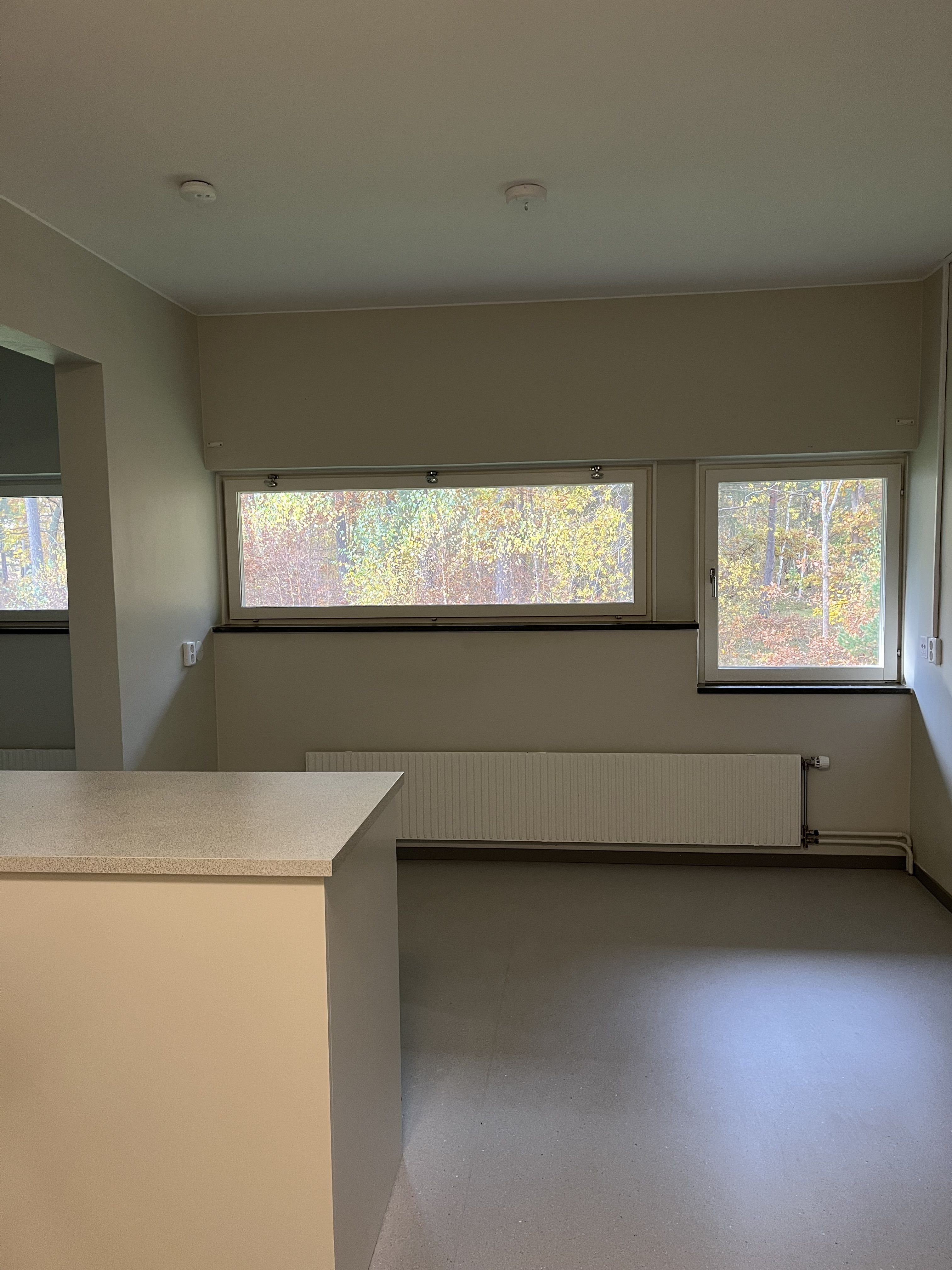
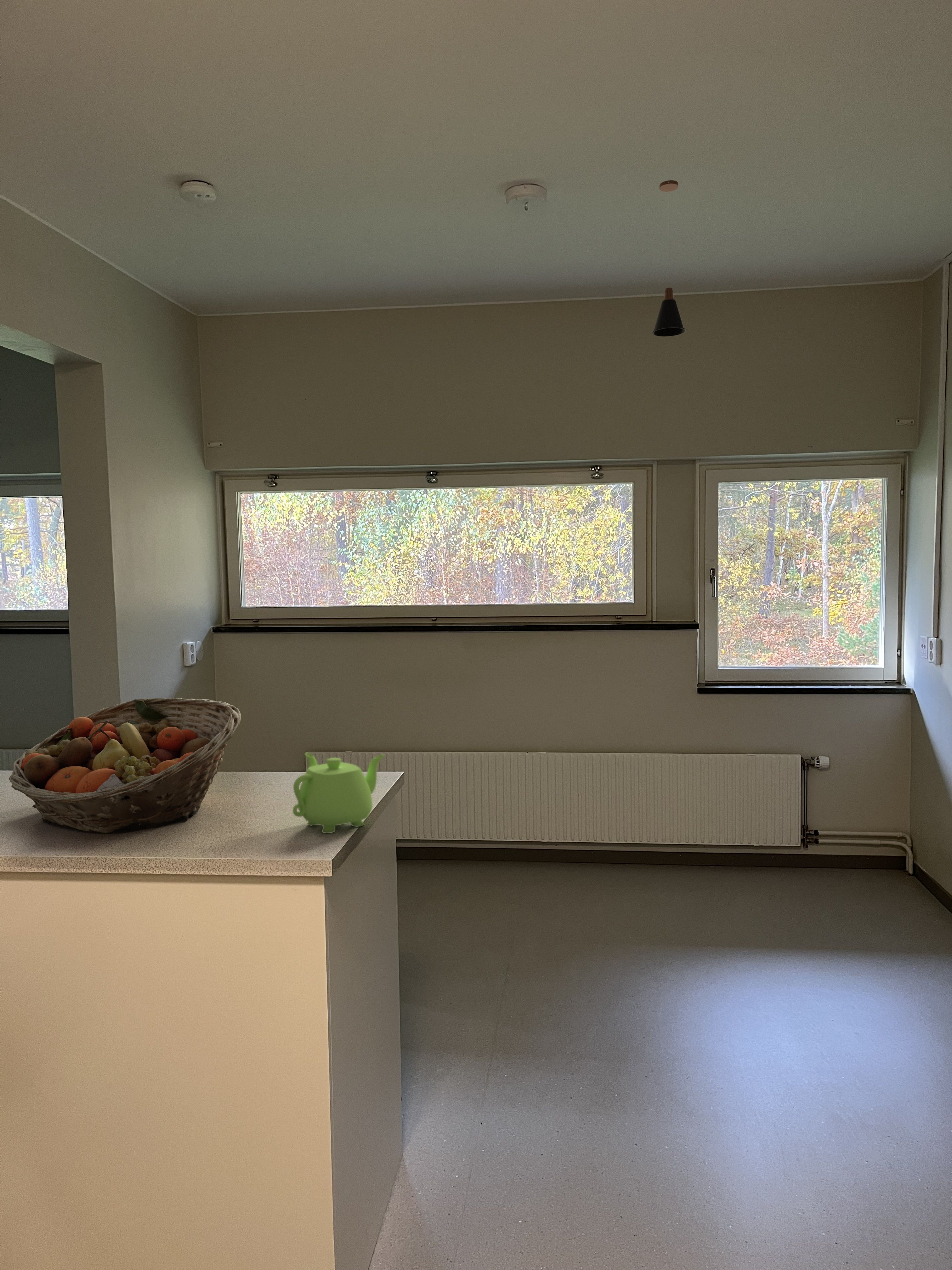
+ pendant lamp (669, 259)
+ fruit basket (129, 760)
+ teapot (336, 788)
